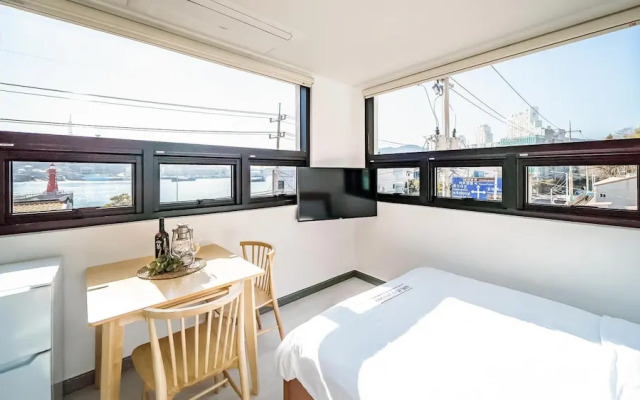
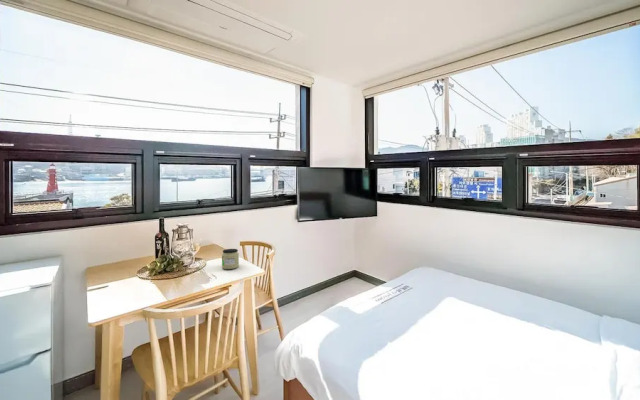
+ jar (230, 258)
